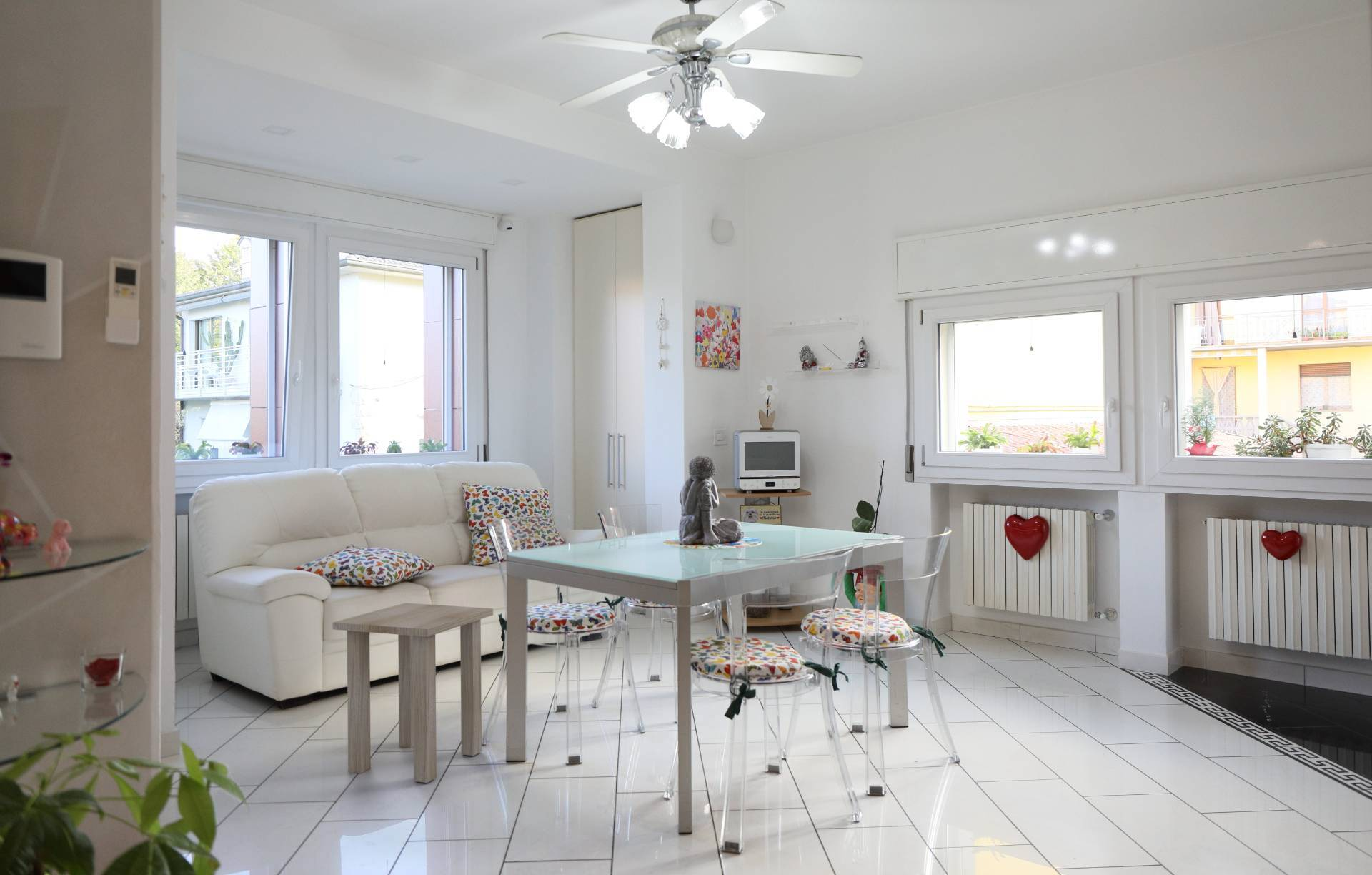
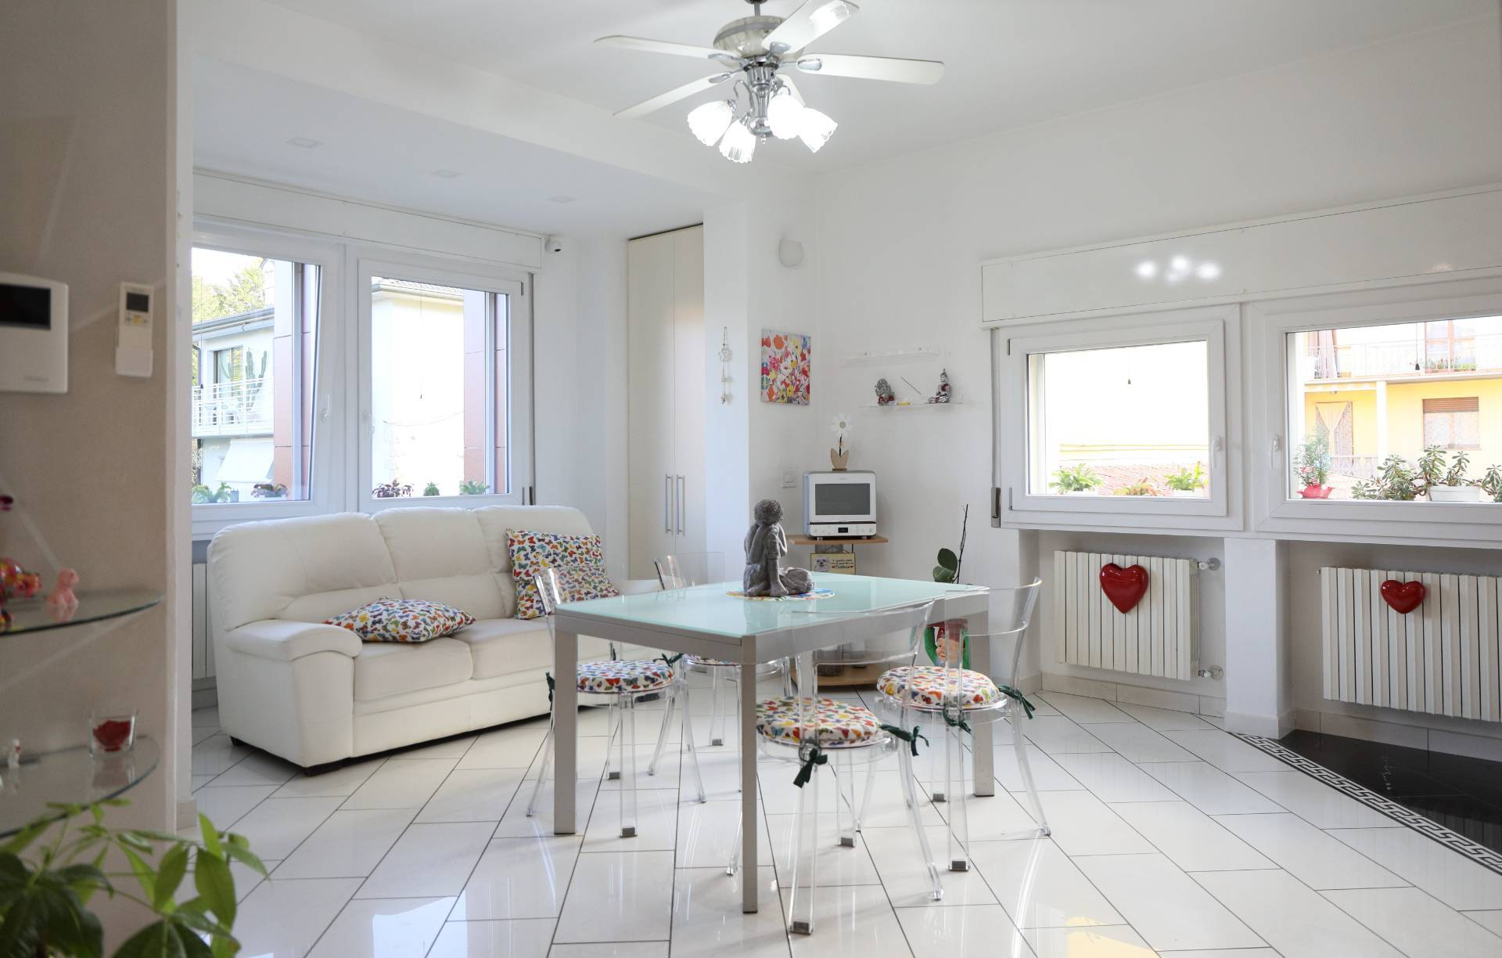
- side table (416, 688)
